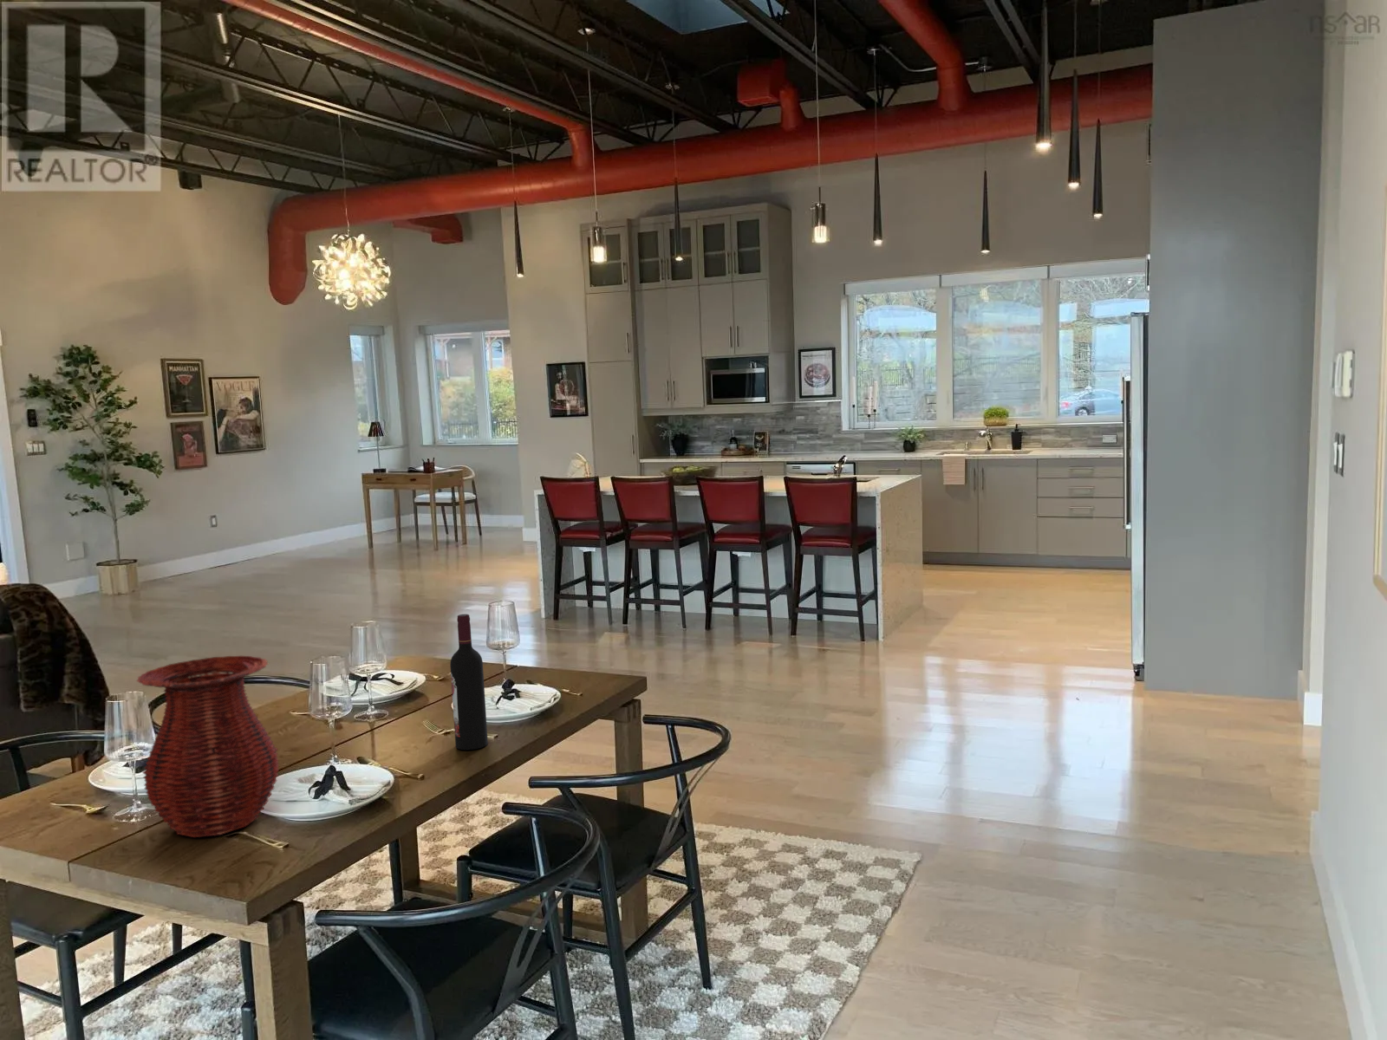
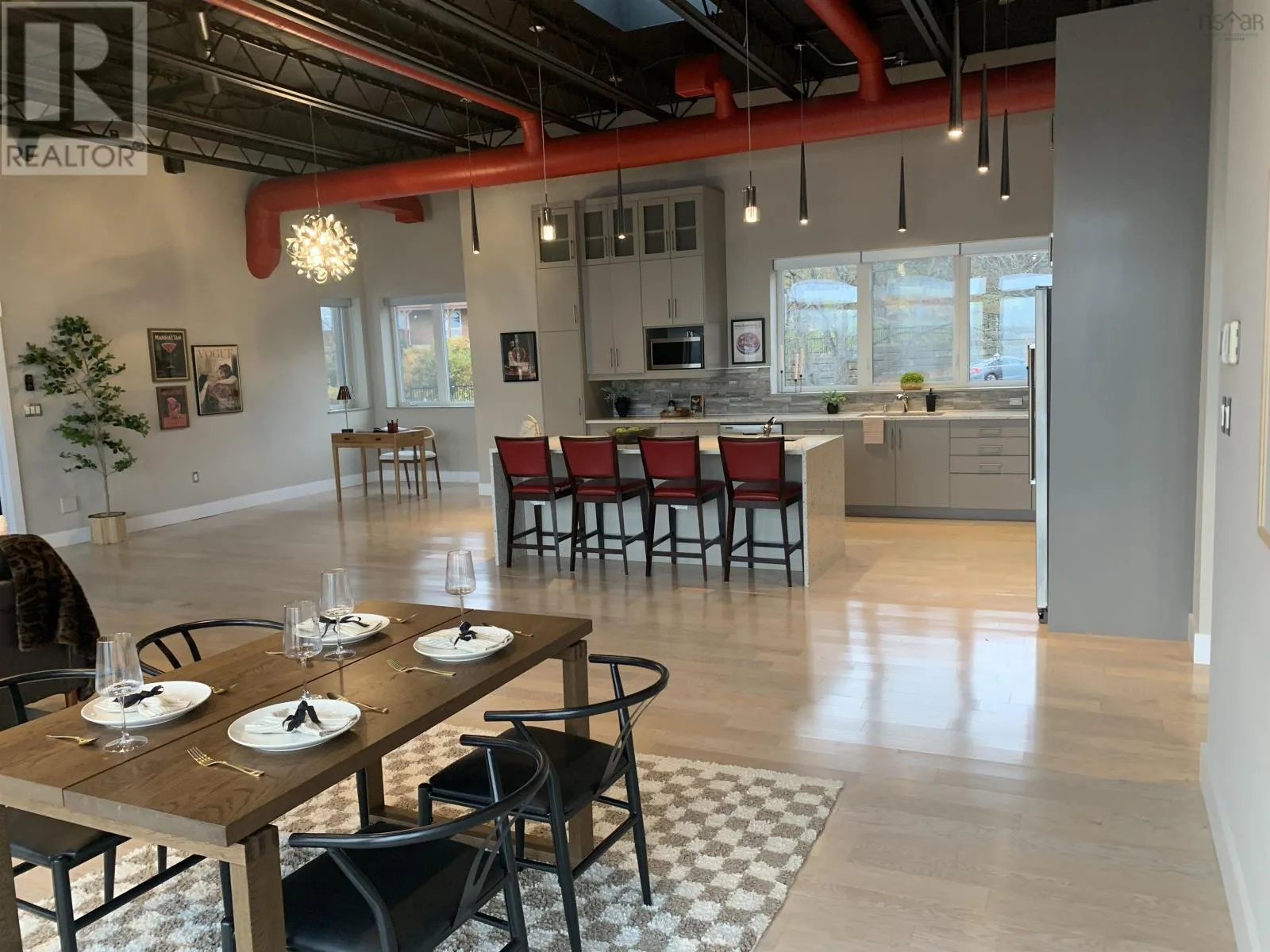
- wine bottle (467, 681)
- vase (211, 746)
